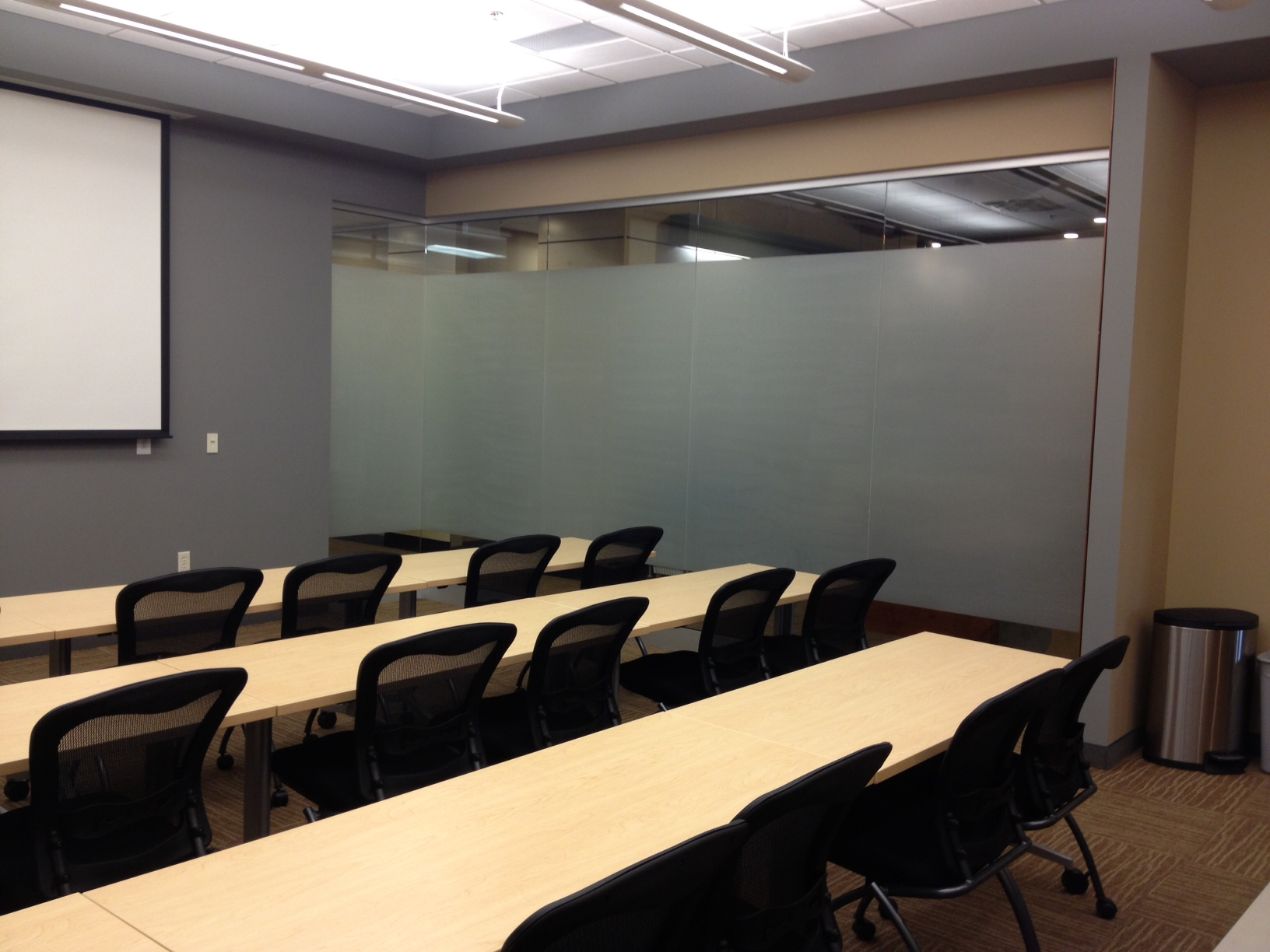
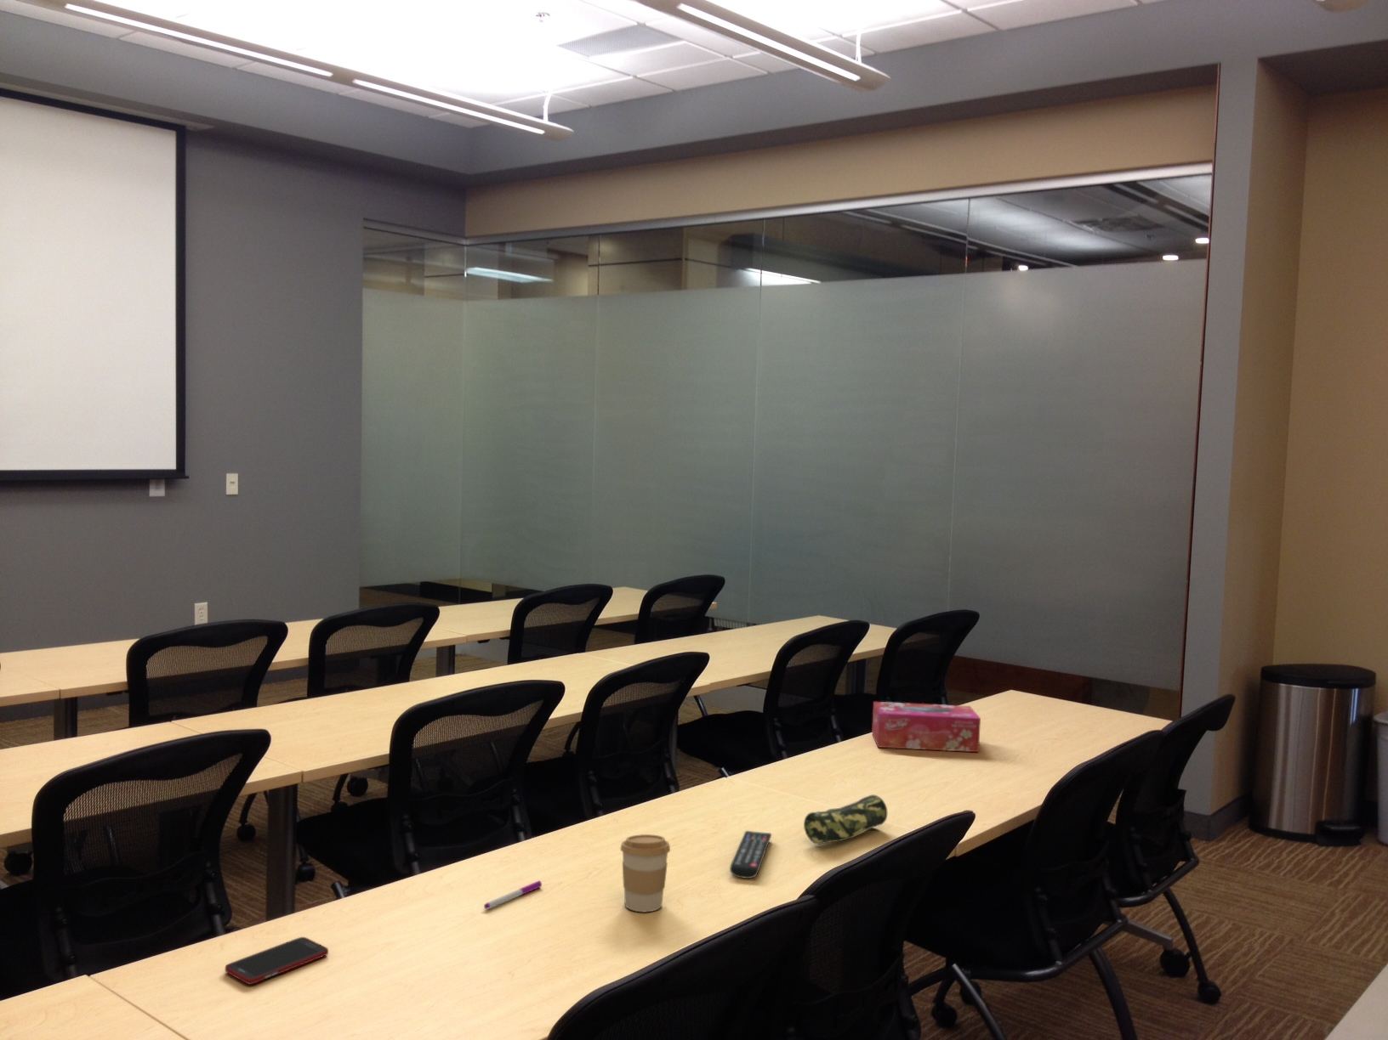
+ remote control (751, 852)
+ tissue box (925, 725)
+ pencil case (845, 820)
+ coffee cup (644, 870)
+ pen (513, 895)
+ cell phone (278, 959)
